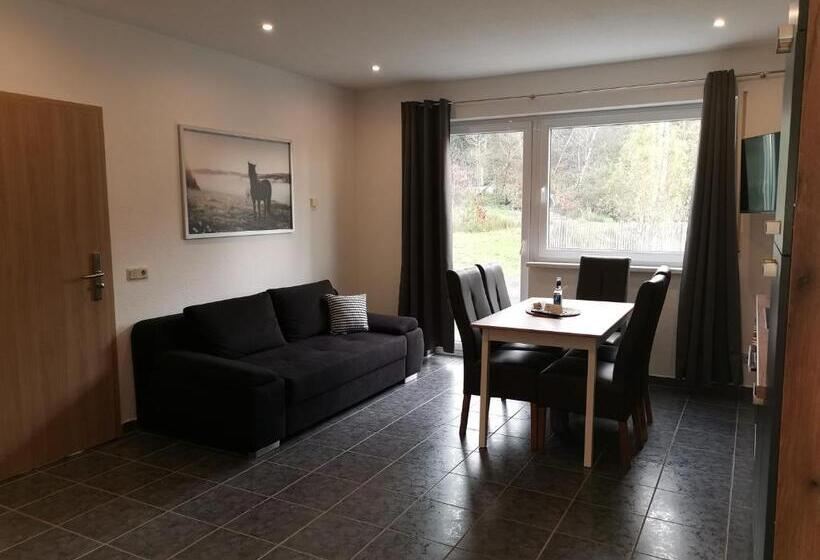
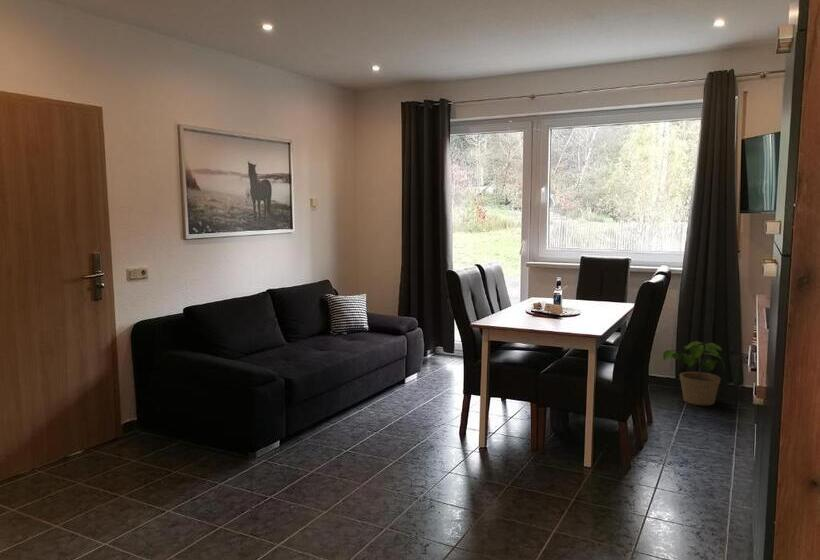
+ potted plant (694, 372)
